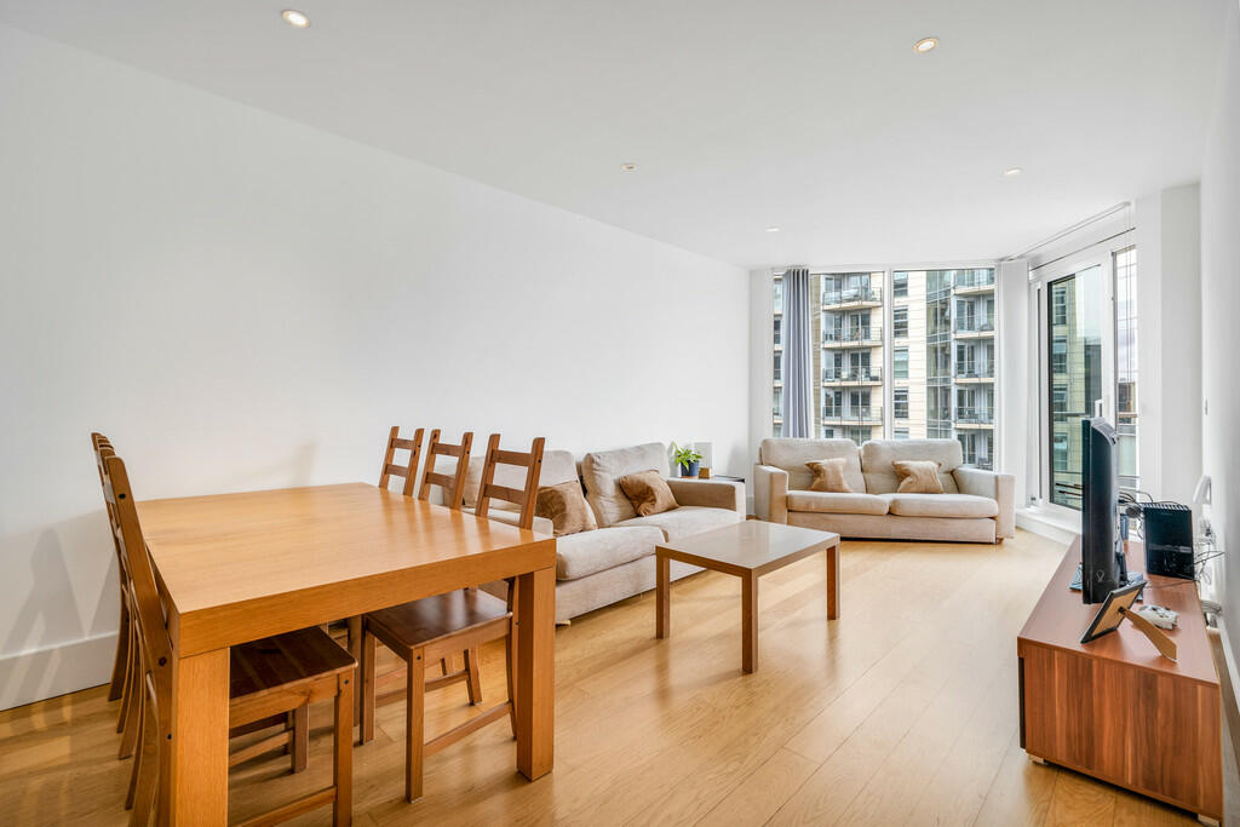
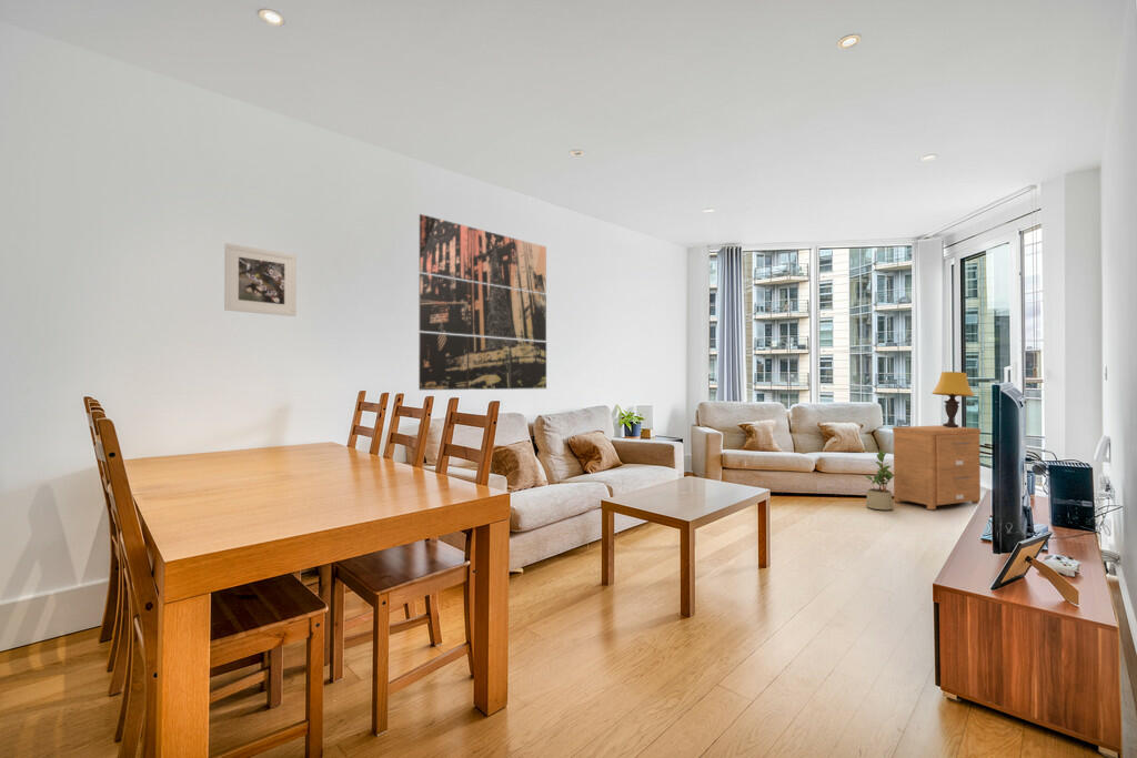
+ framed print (261, 281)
+ wall art (489, 311)
+ nightstand (939, 465)
+ potted plant (879, 478)
+ table lamp (950, 400)
